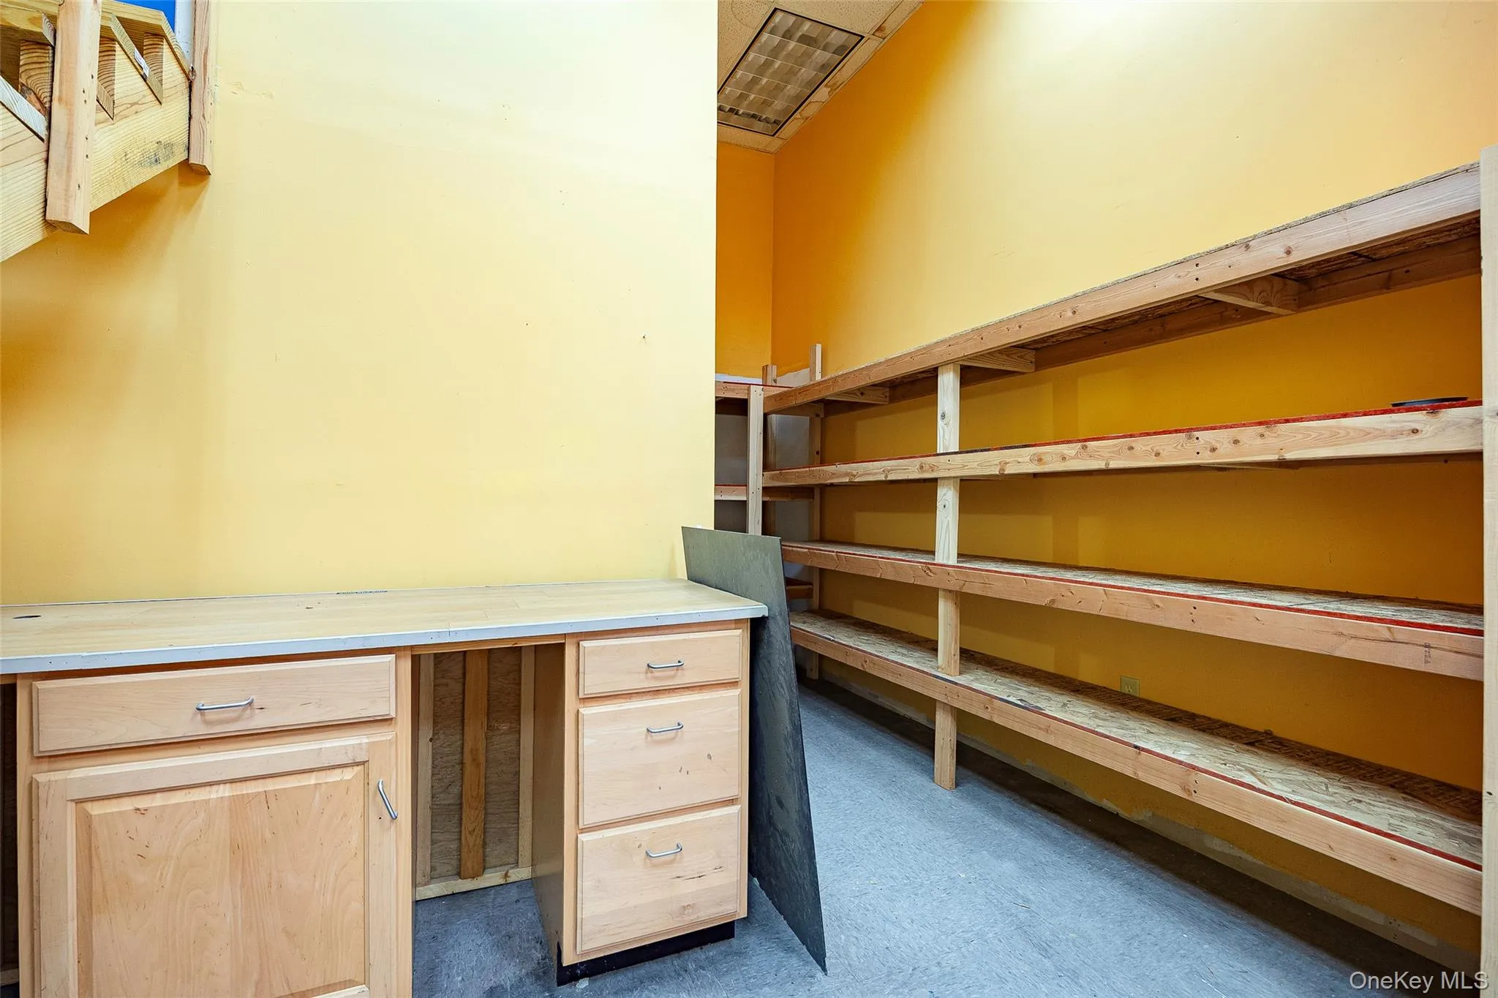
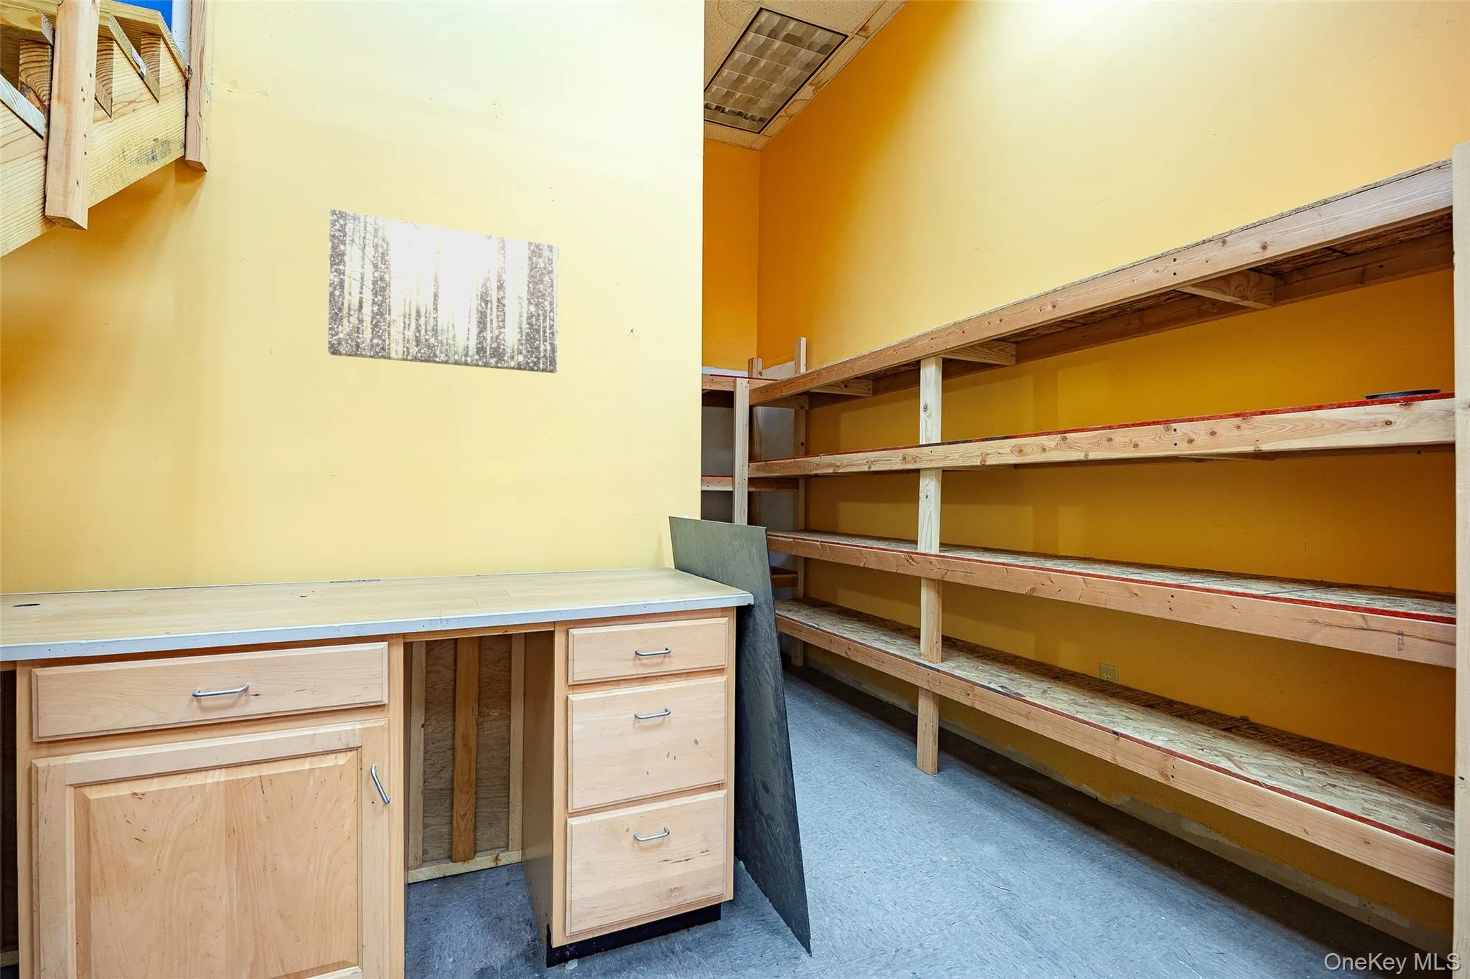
+ wall art (451, 297)
